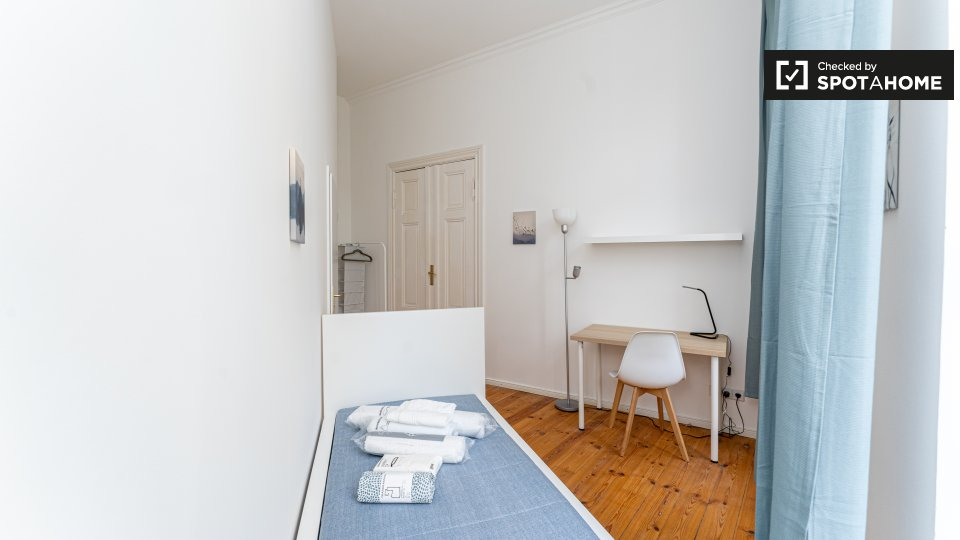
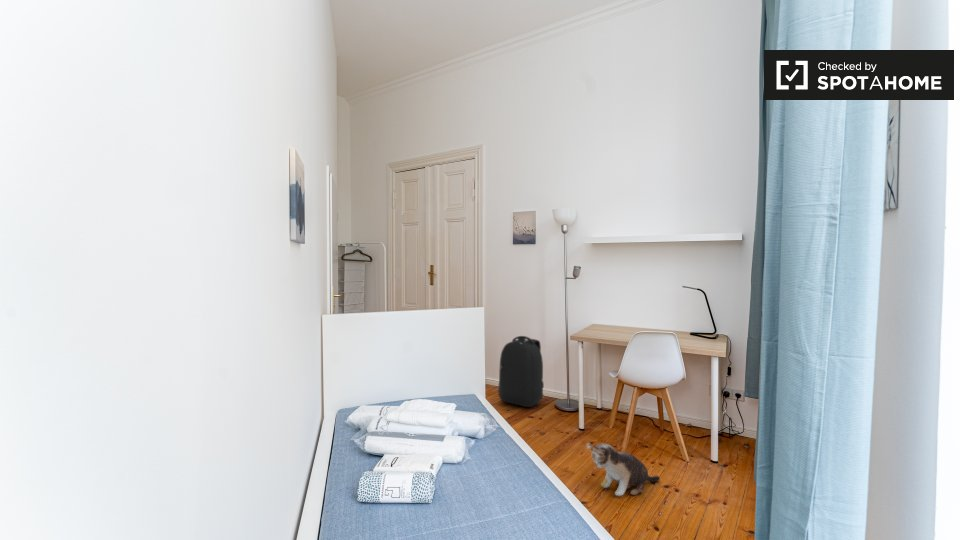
+ backpack (522, 369)
+ plush toy (626, 464)
